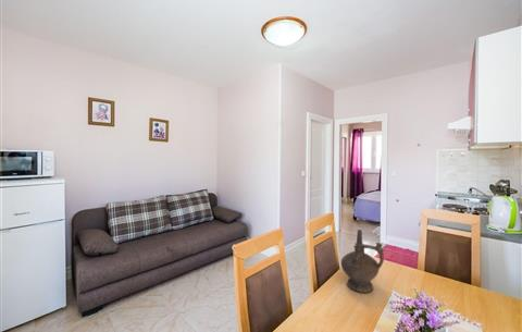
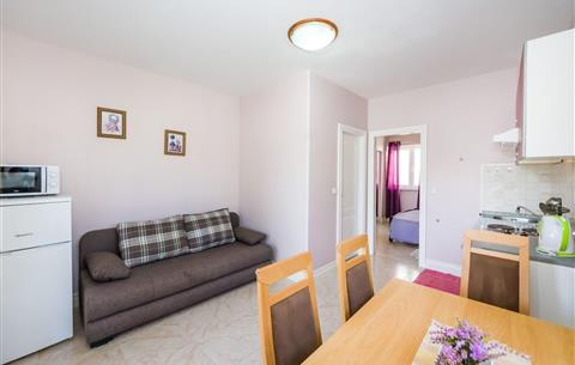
- ceremonial vessel (361, 258)
